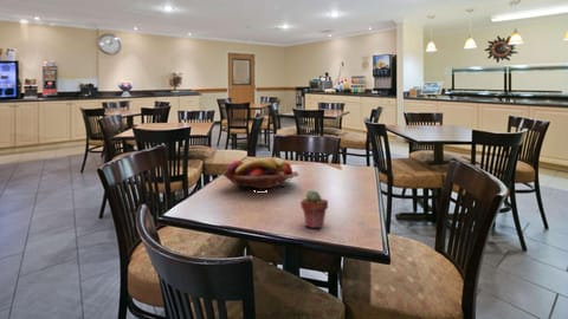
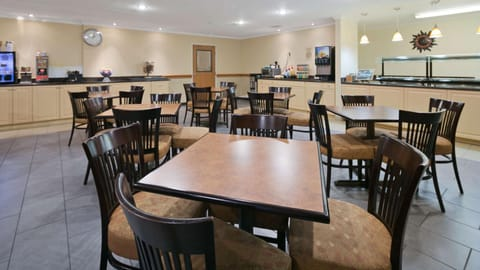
- fruit basket (262, 172)
- potted succulent (314, 208)
